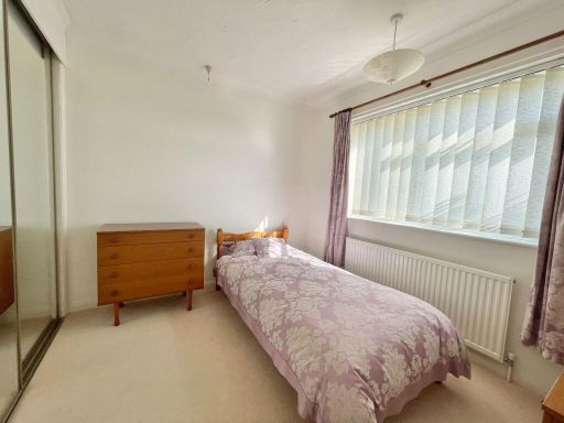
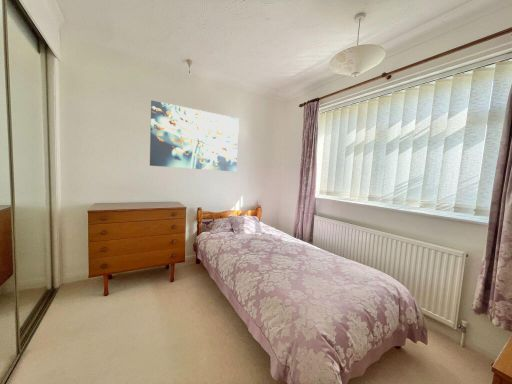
+ wall art (198, 140)
